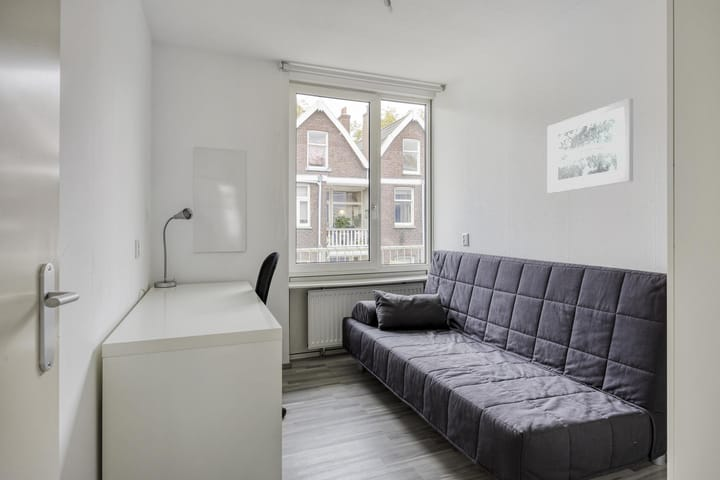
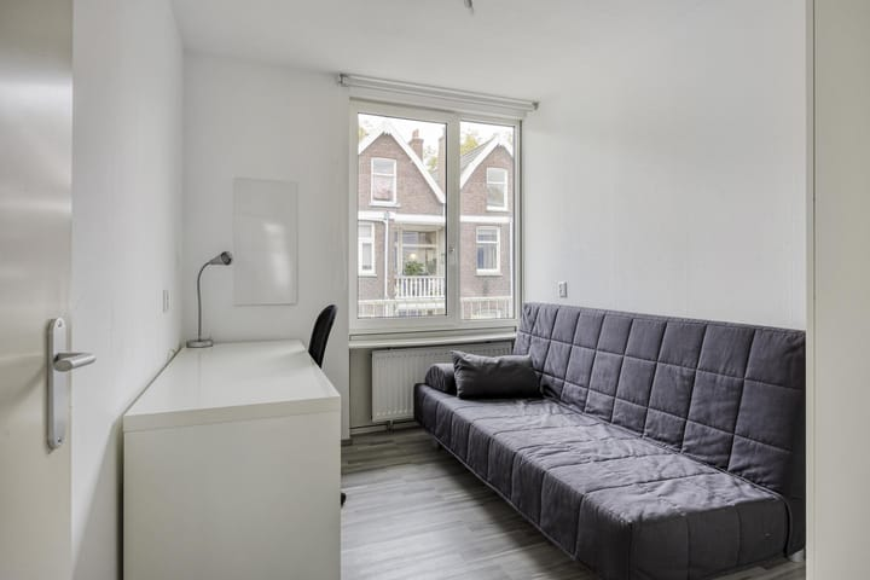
- wall art (585, 150)
